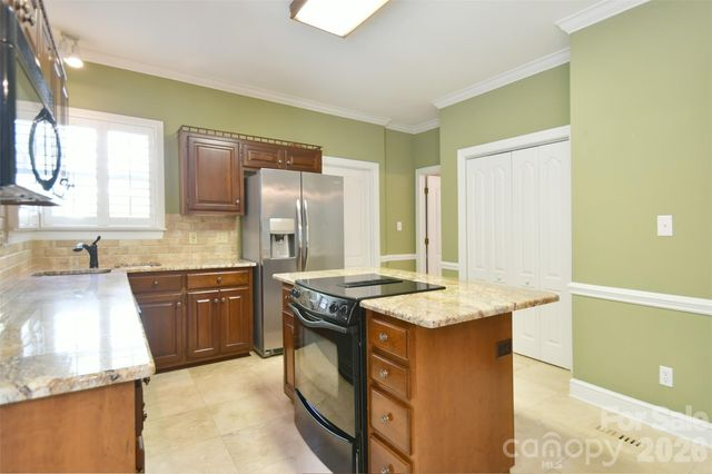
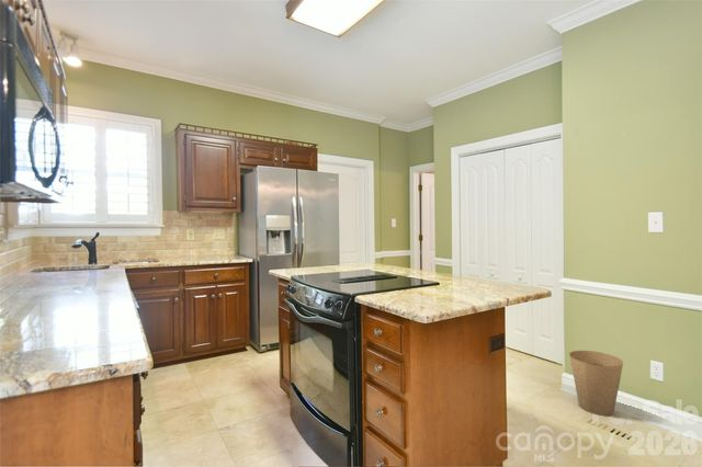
+ trash can (596, 383)
